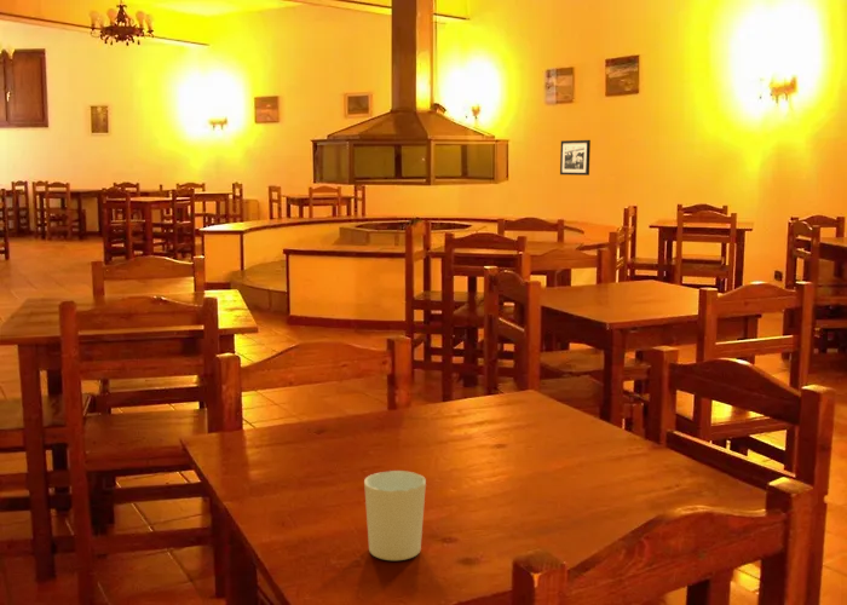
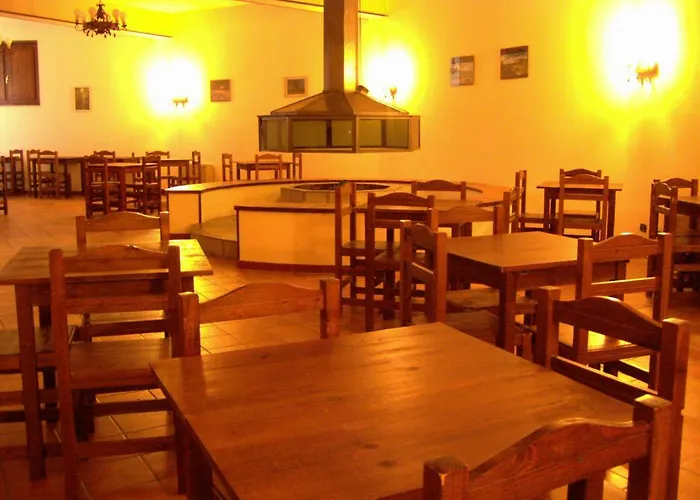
- picture frame (575, 157)
- cup (394, 514)
